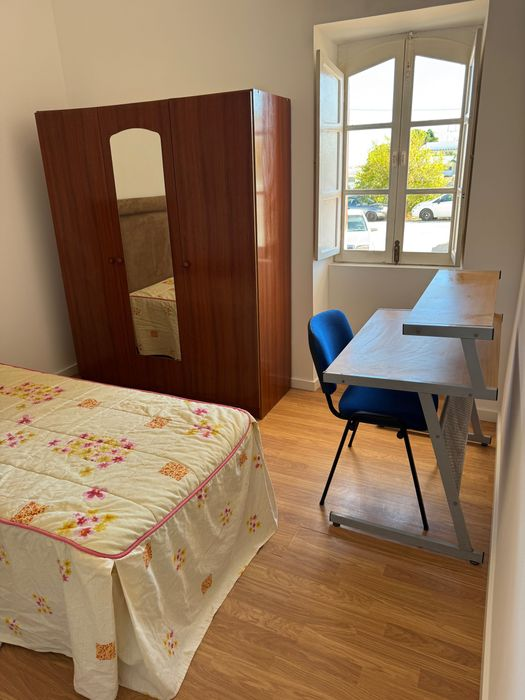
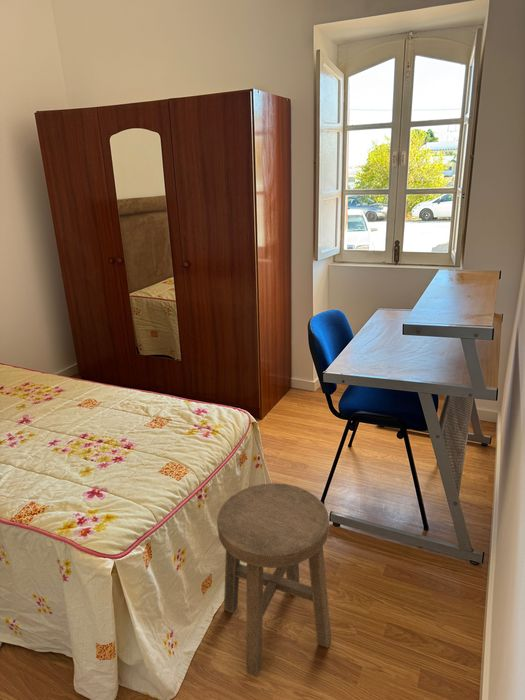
+ stool (274, 572)
